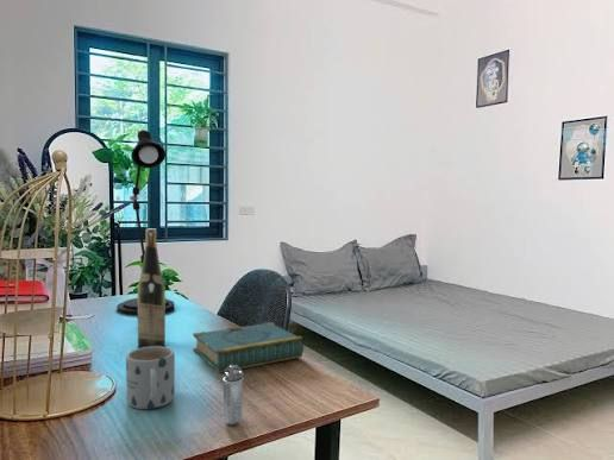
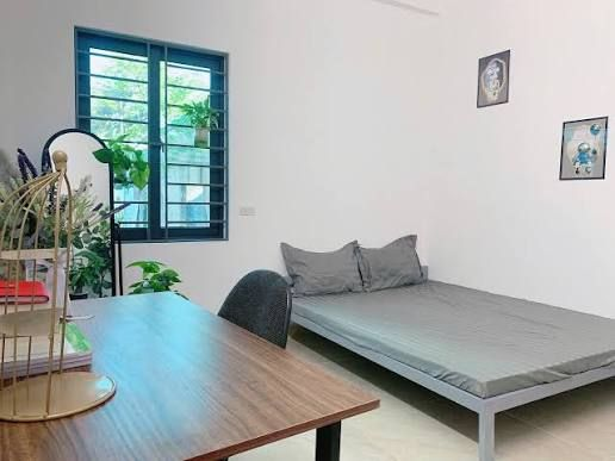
- desk lamp (139, 220)
- book (249, 344)
- mug (151, 379)
- shaker (232, 393)
- wine bottle (151, 286)
